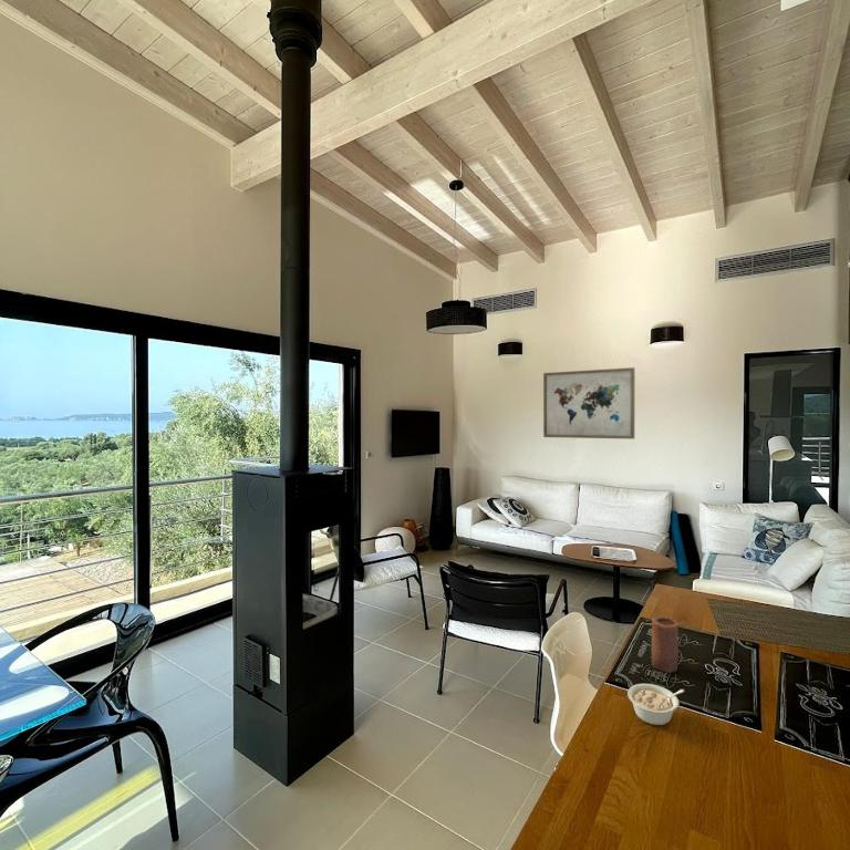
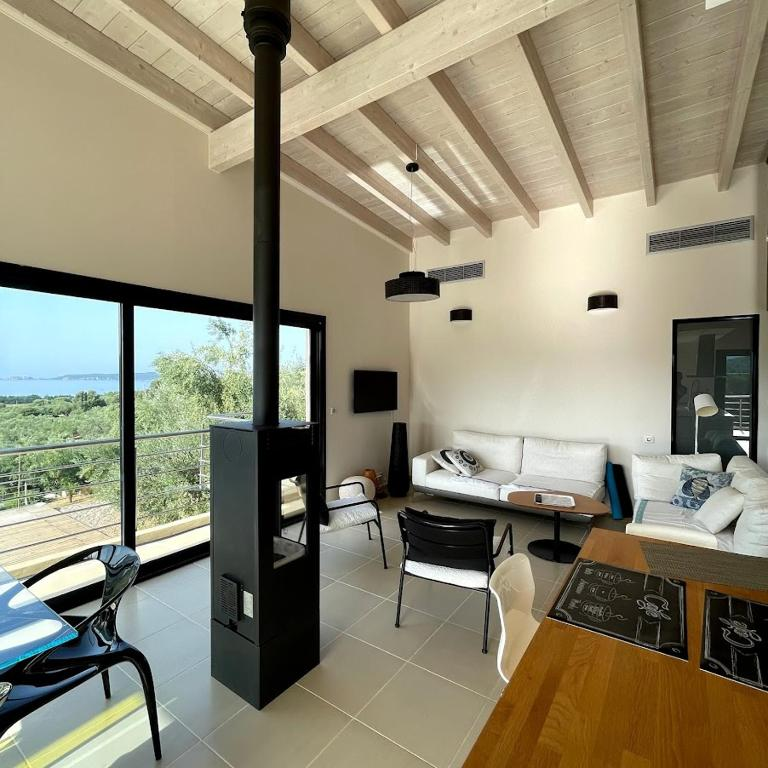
- legume (653, 703)
- candle (664, 643)
- wall art (587, 404)
